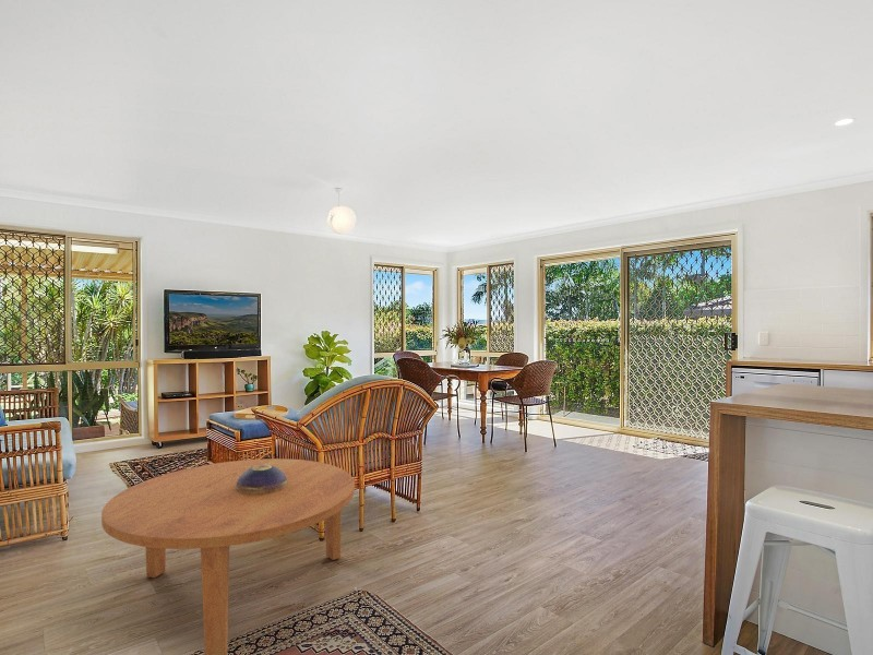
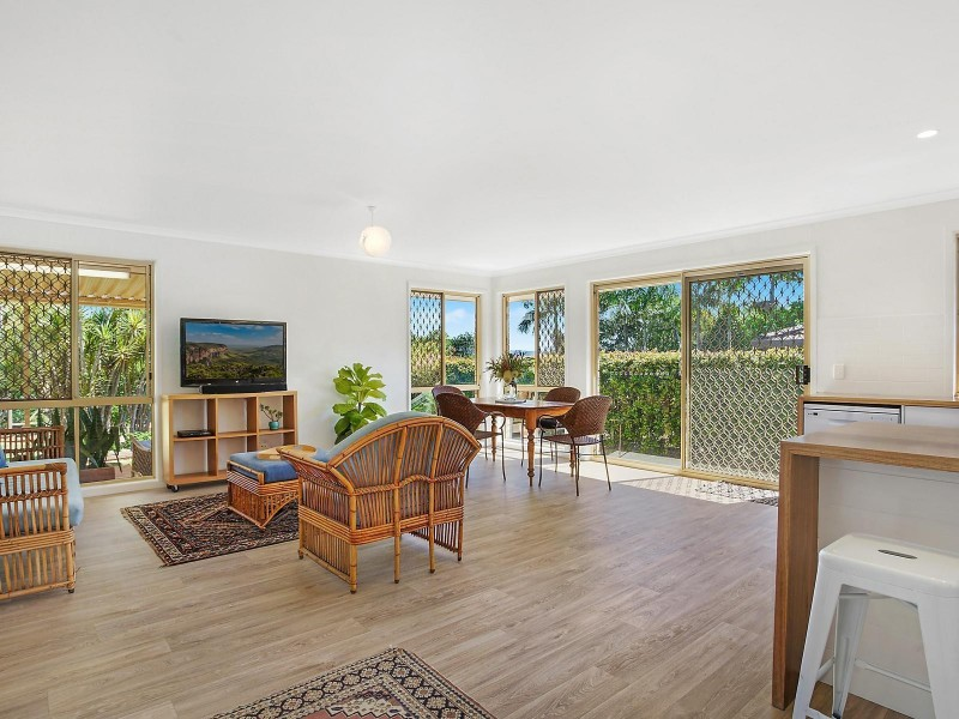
- coffee table (239, 539)
- decorative bowl (262, 475)
